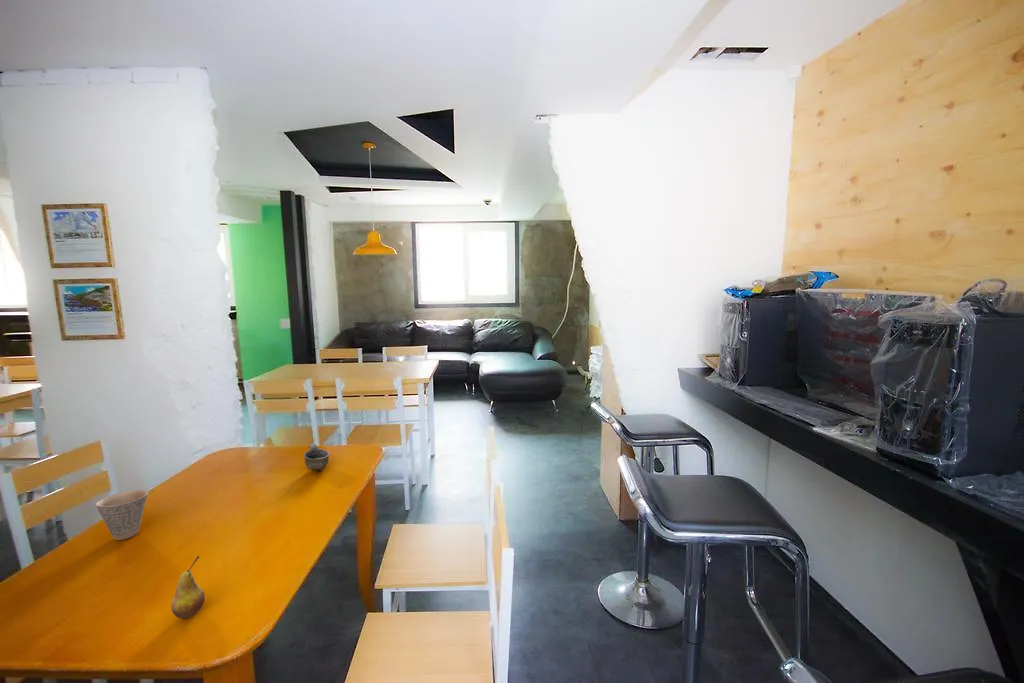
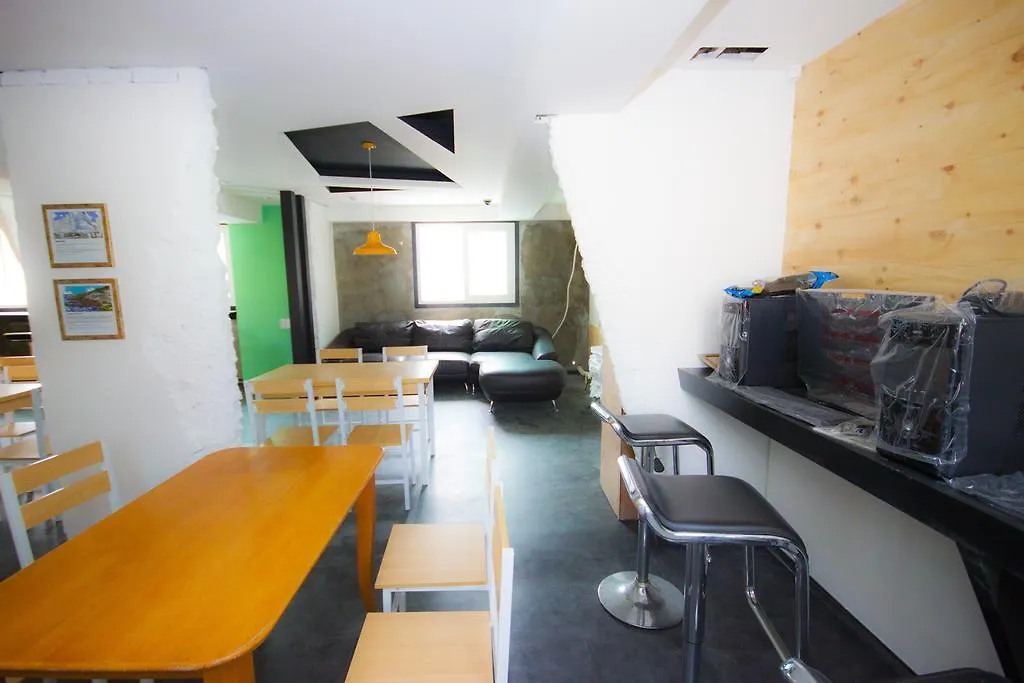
- cup (317, 457)
- fruit (185, 587)
- cup (124, 515)
